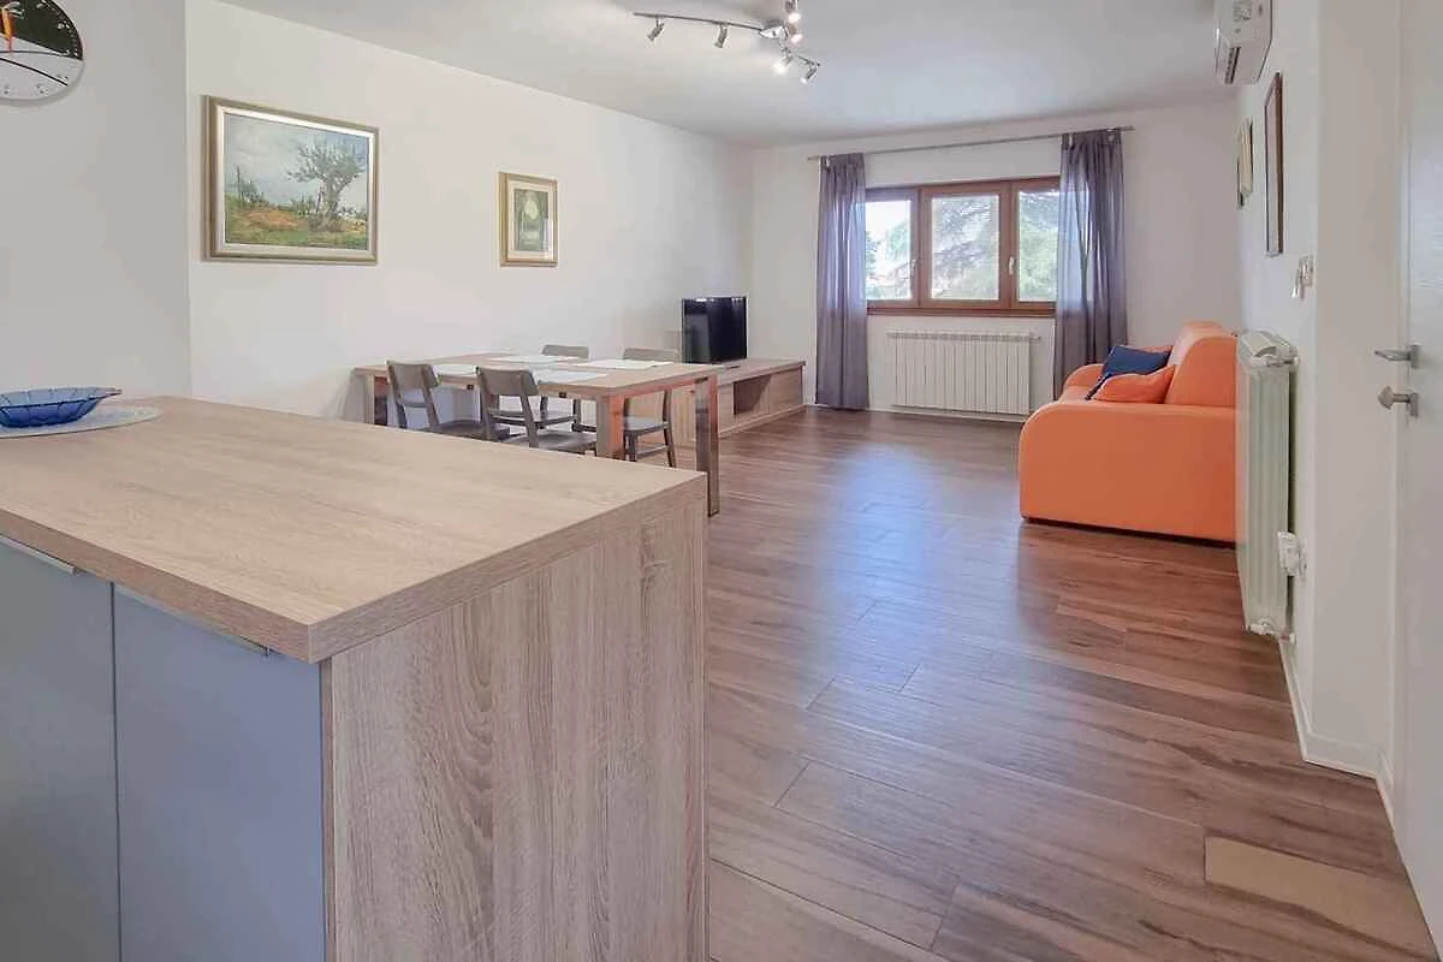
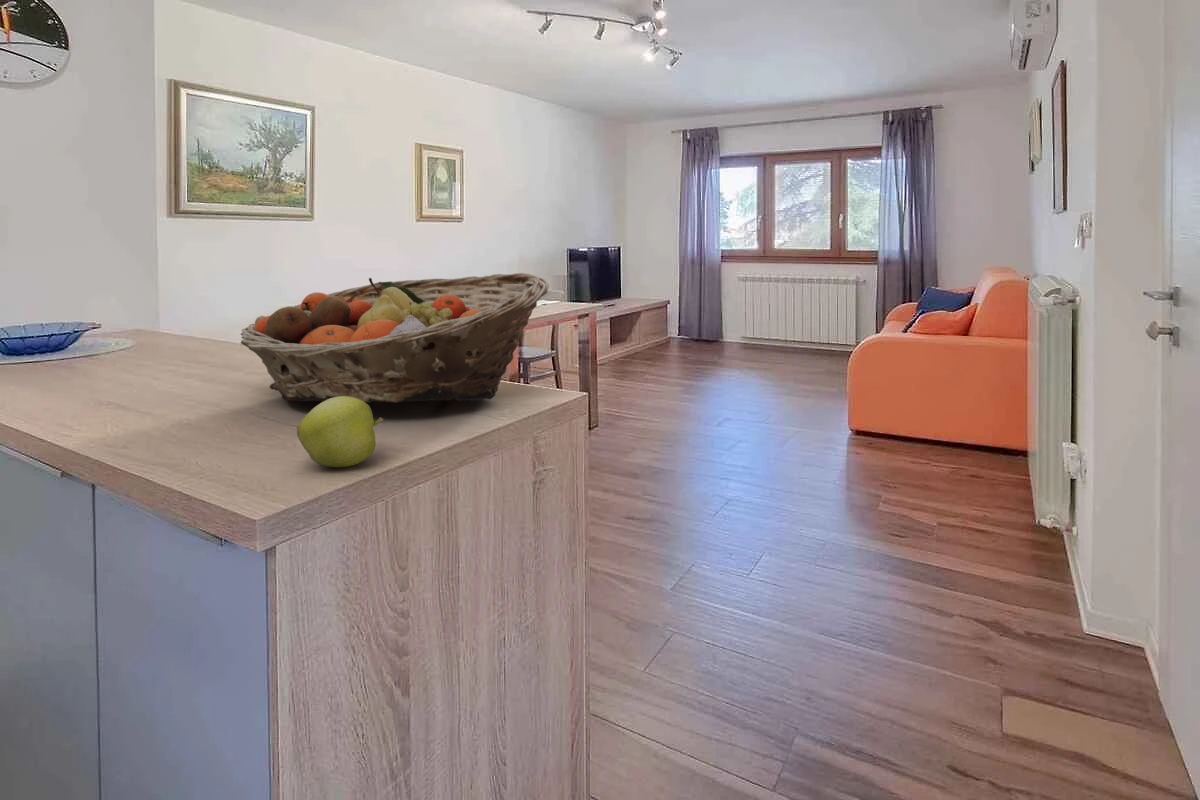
+ apple (340, 431)
+ fruit basket (398, 331)
